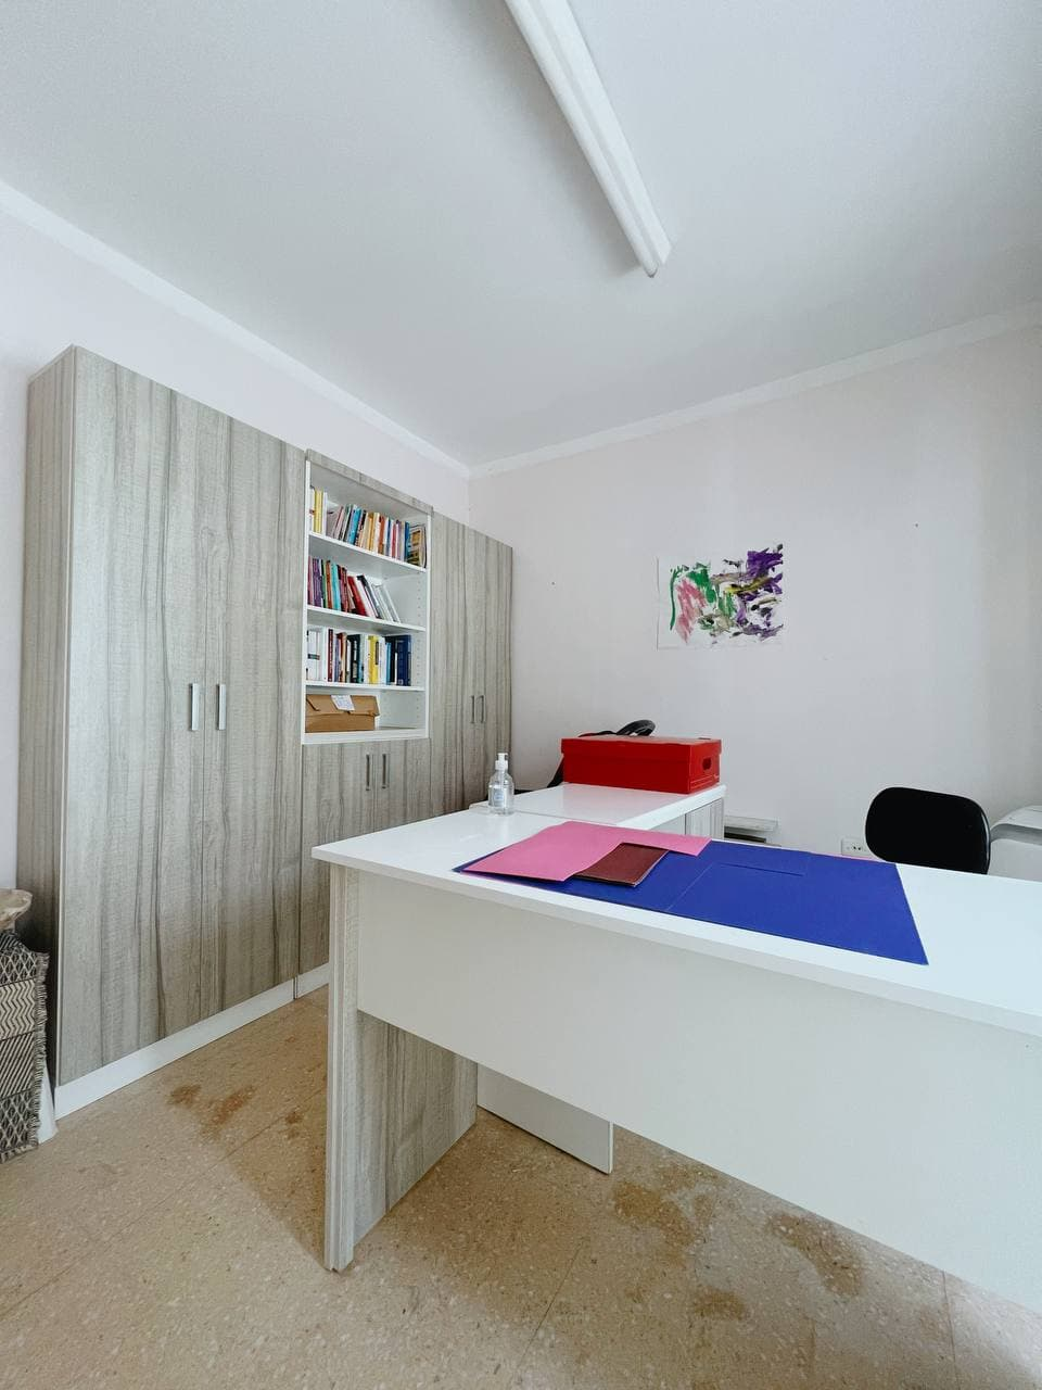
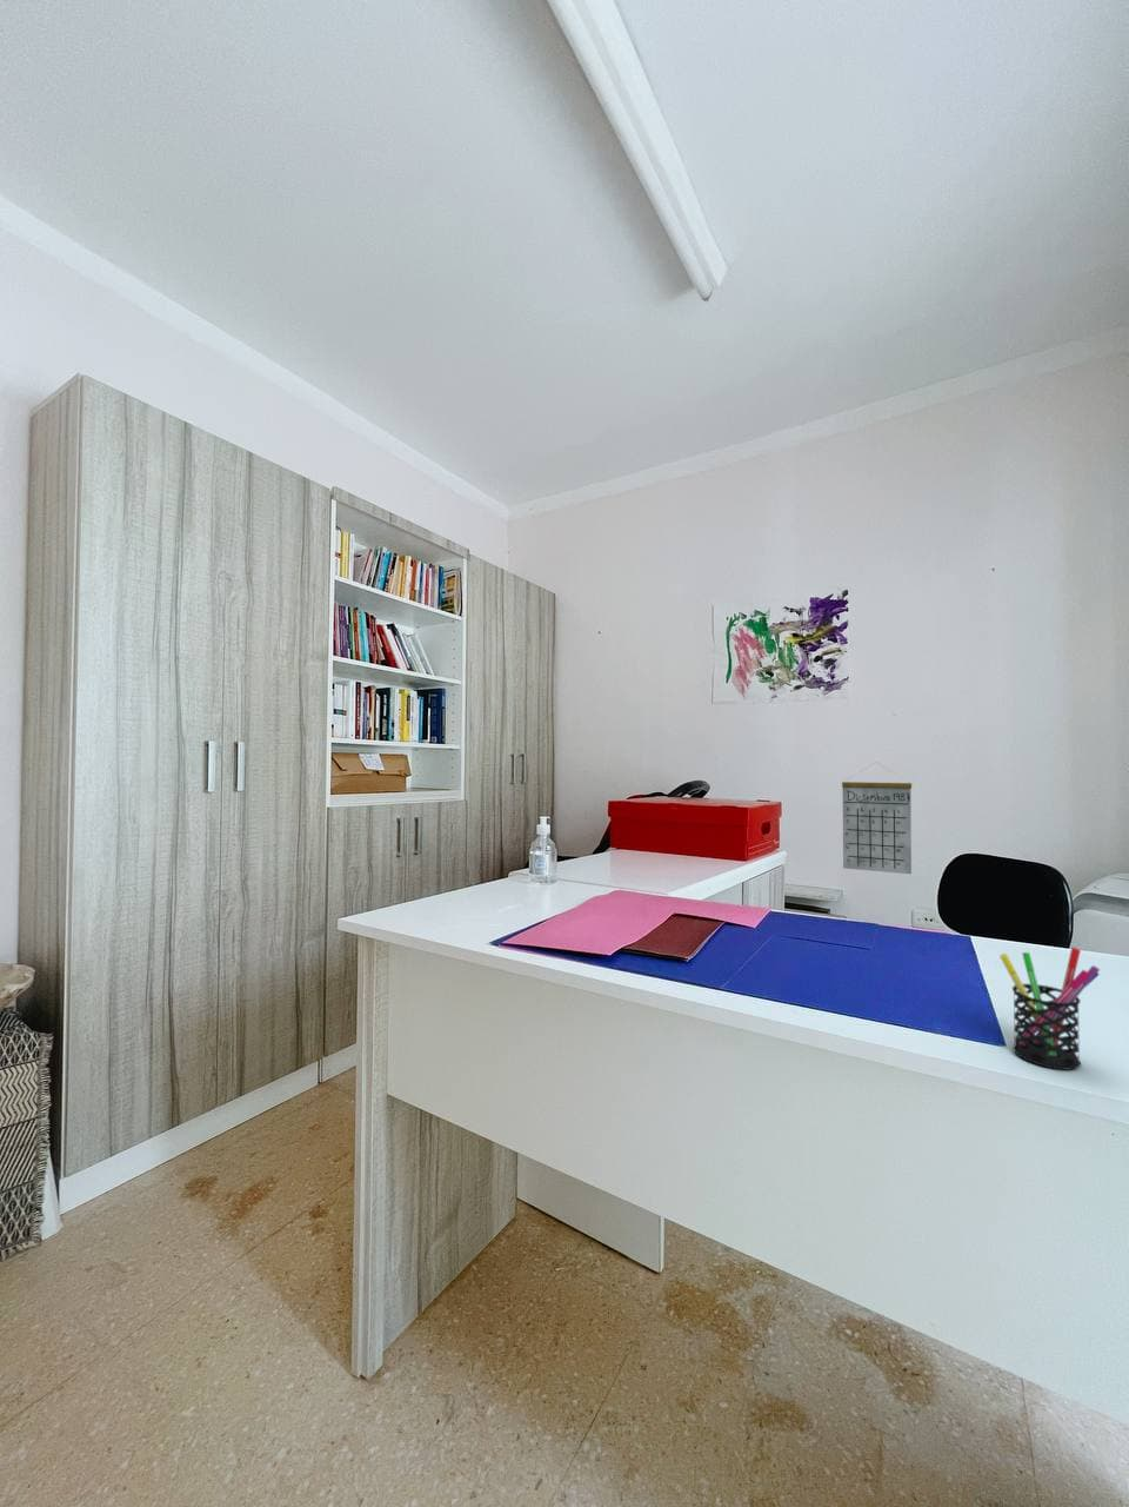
+ pen holder (1045, 1000)
+ calendar (876, 816)
